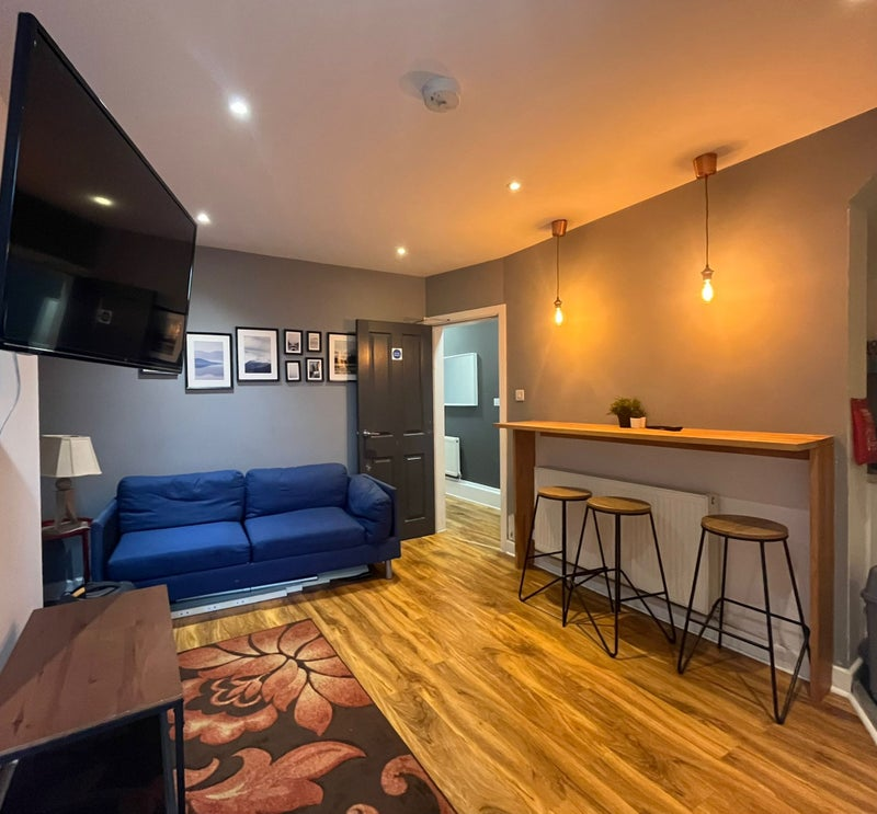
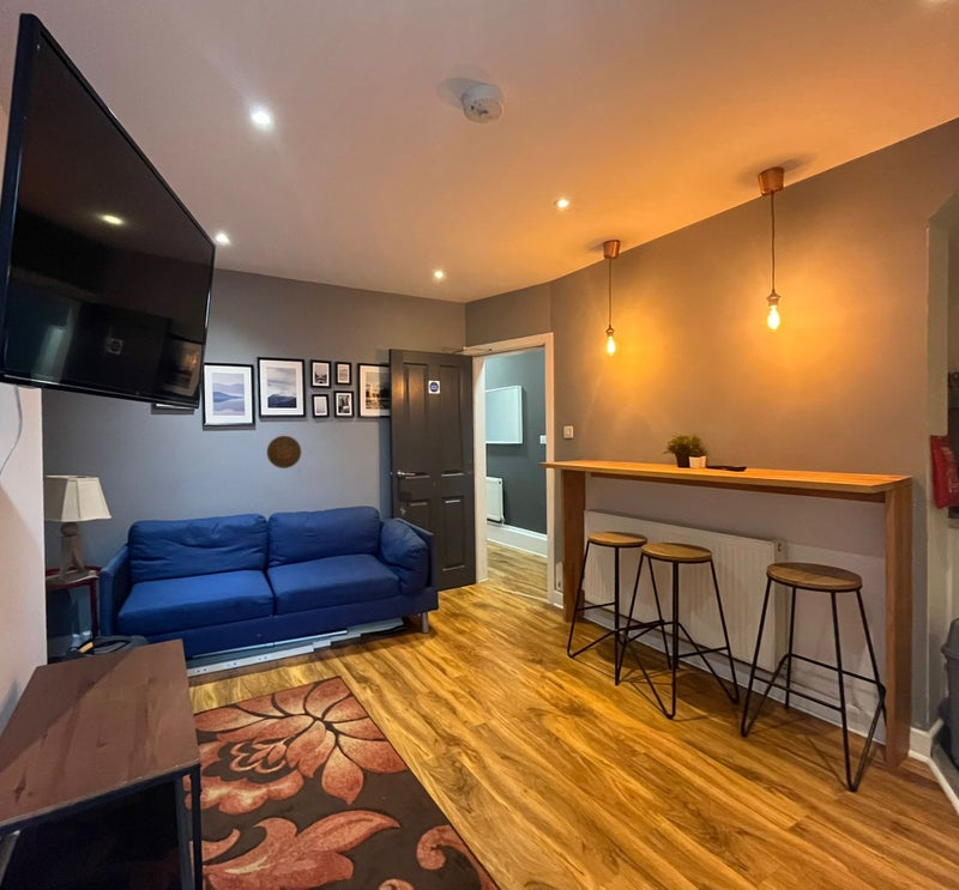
+ decorative plate (284, 452)
